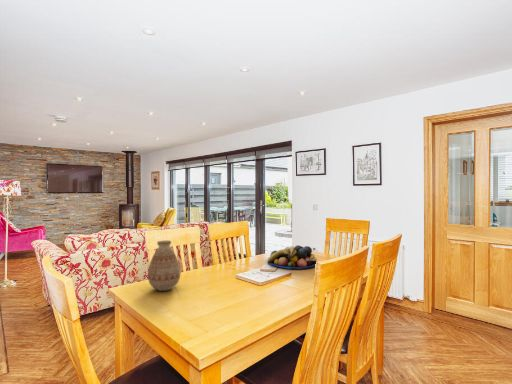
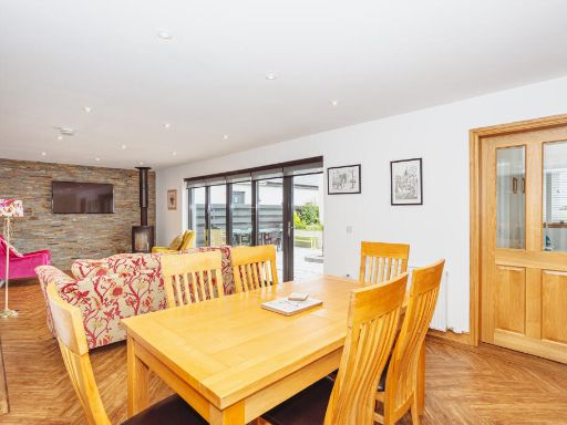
- fruit bowl (292, 254)
- vase (164, 265)
